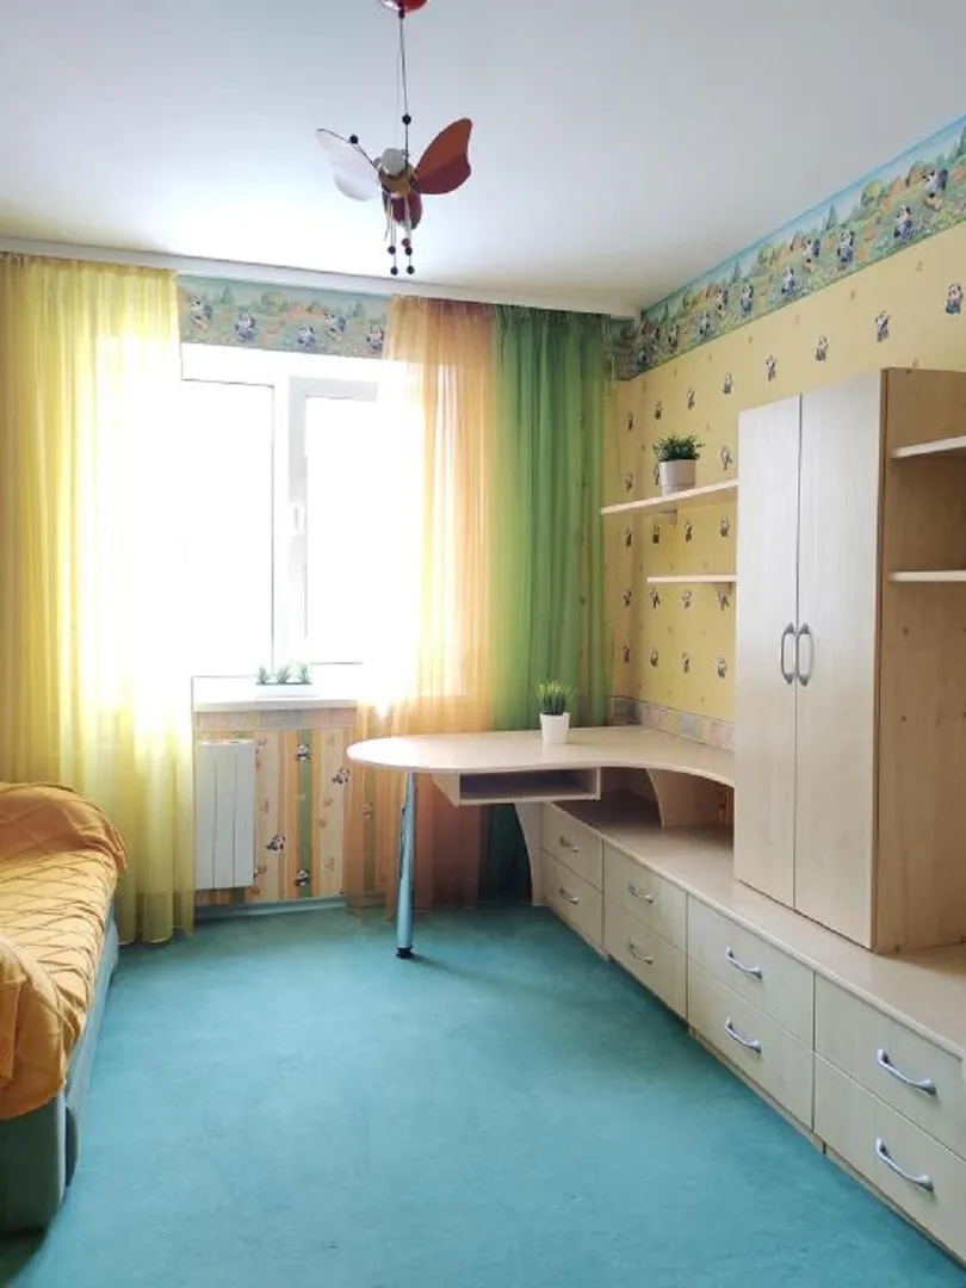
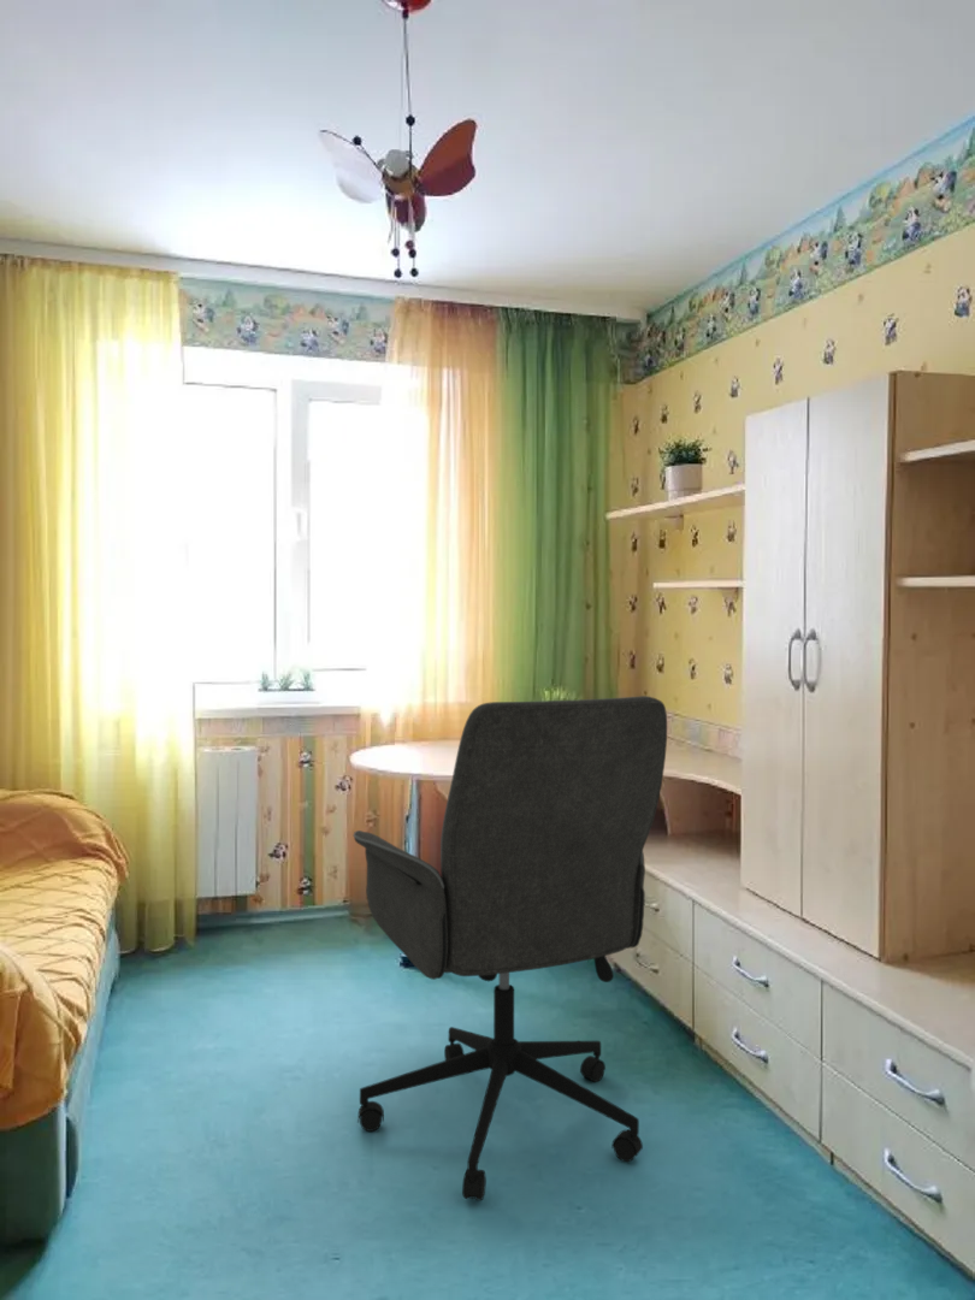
+ office chair (508, 908)
